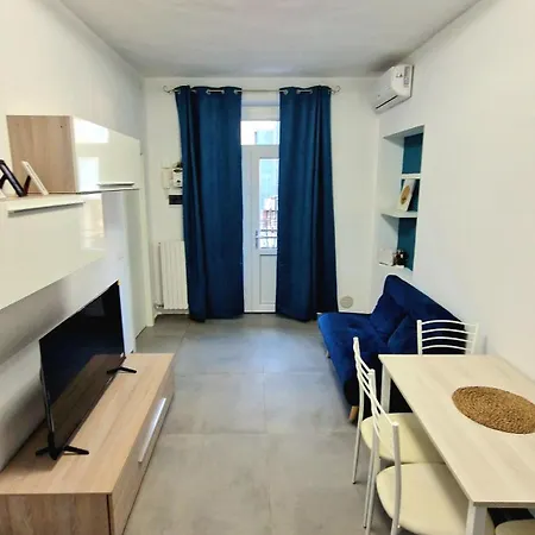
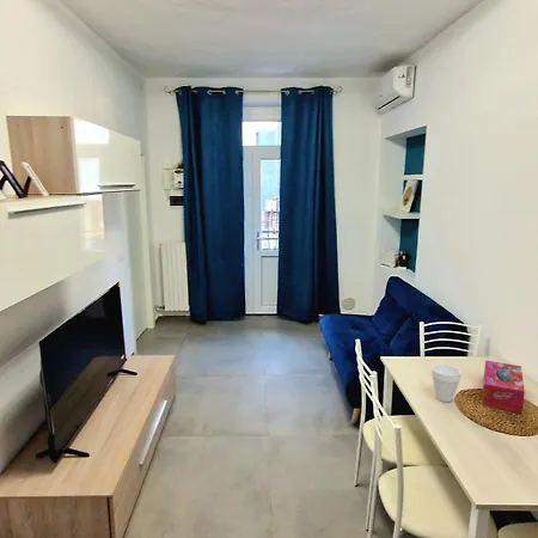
+ tissue box (502, 384)
+ cup (445, 384)
